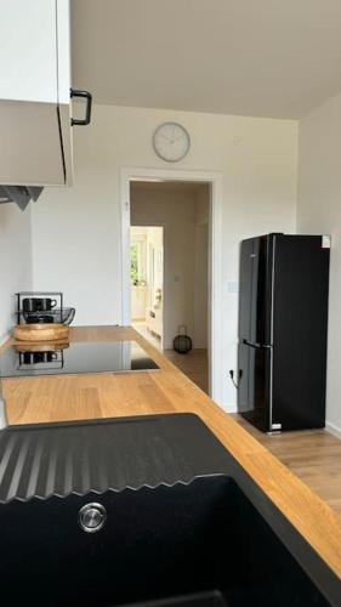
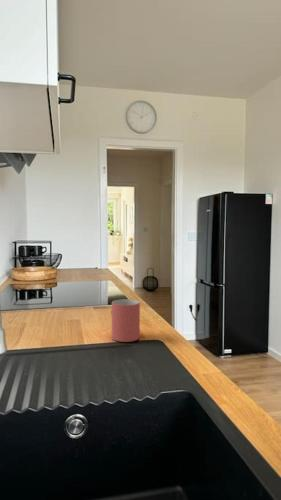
+ mug (122, 318)
